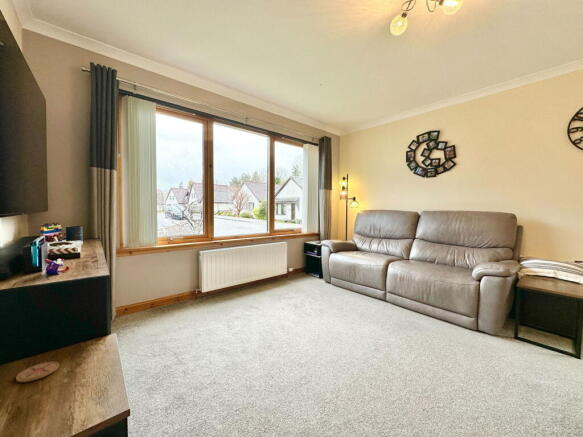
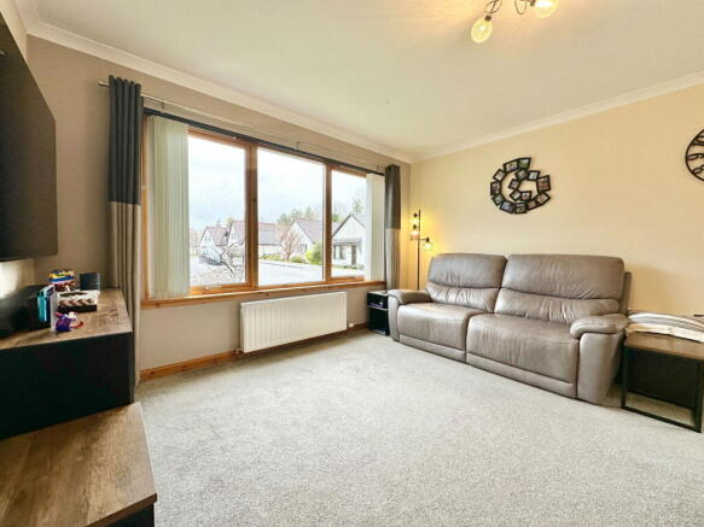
- coaster (38, 371)
